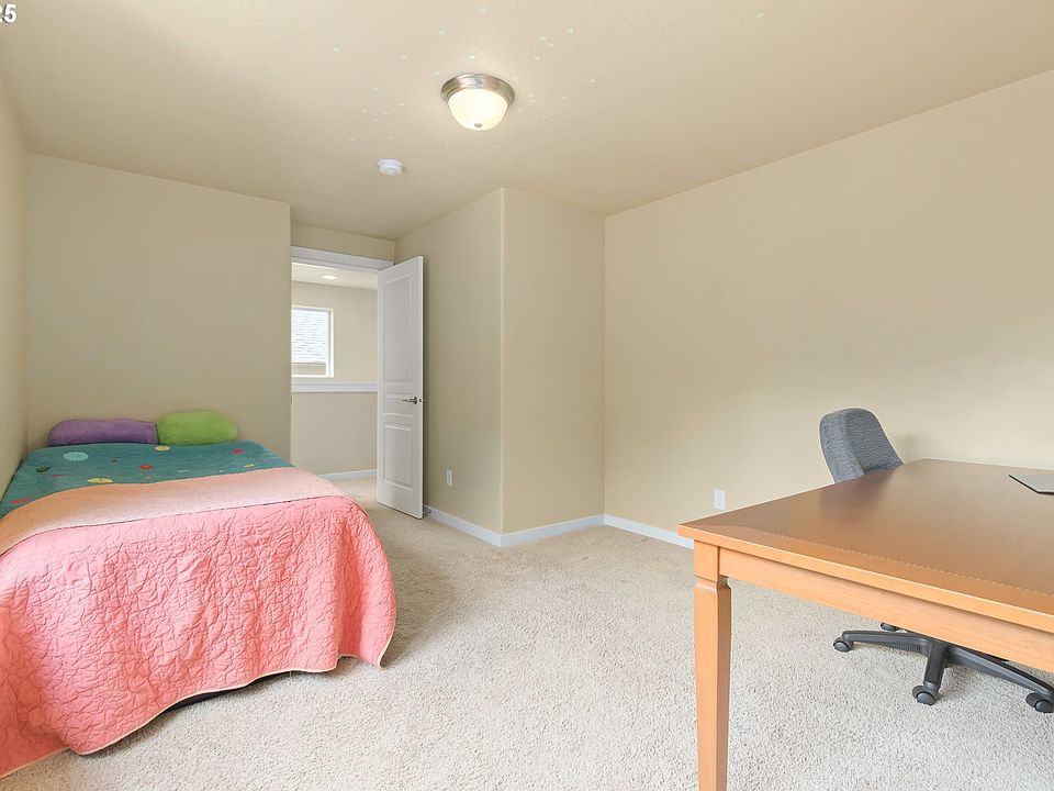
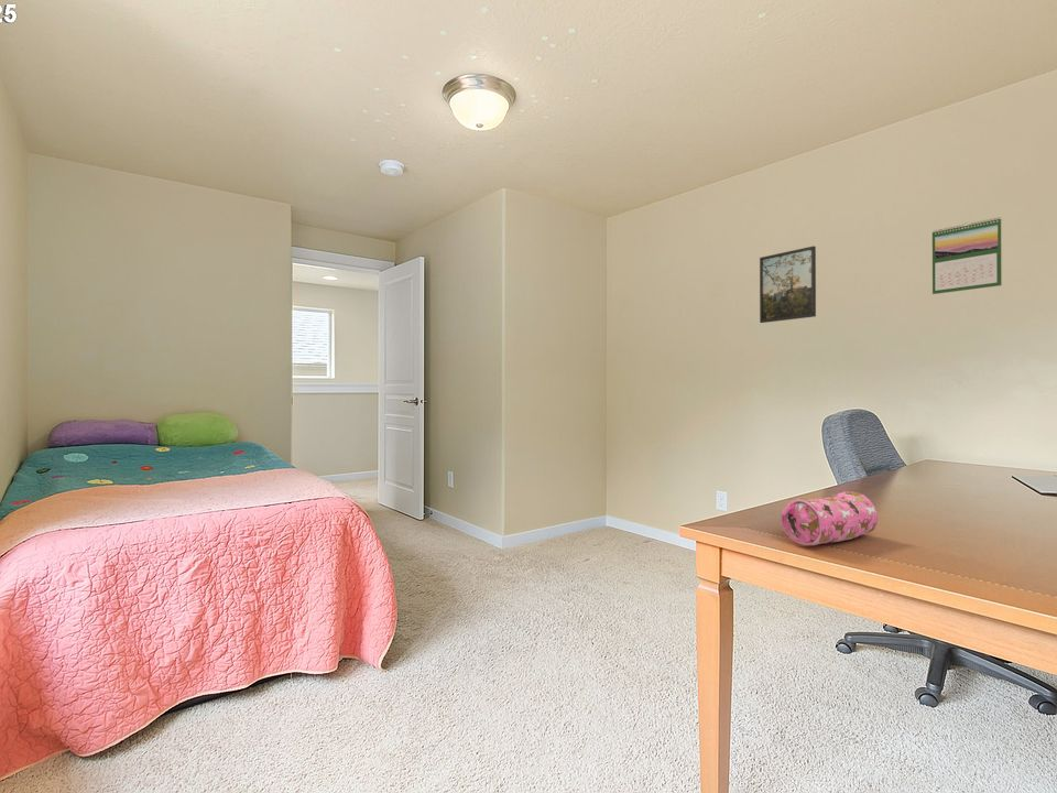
+ calendar (965, 256)
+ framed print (786, 285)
+ pencil case (829, 517)
